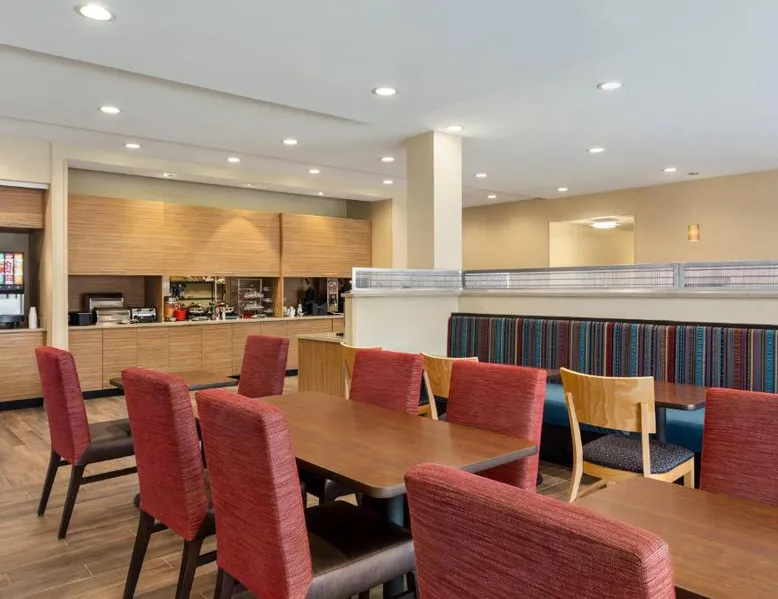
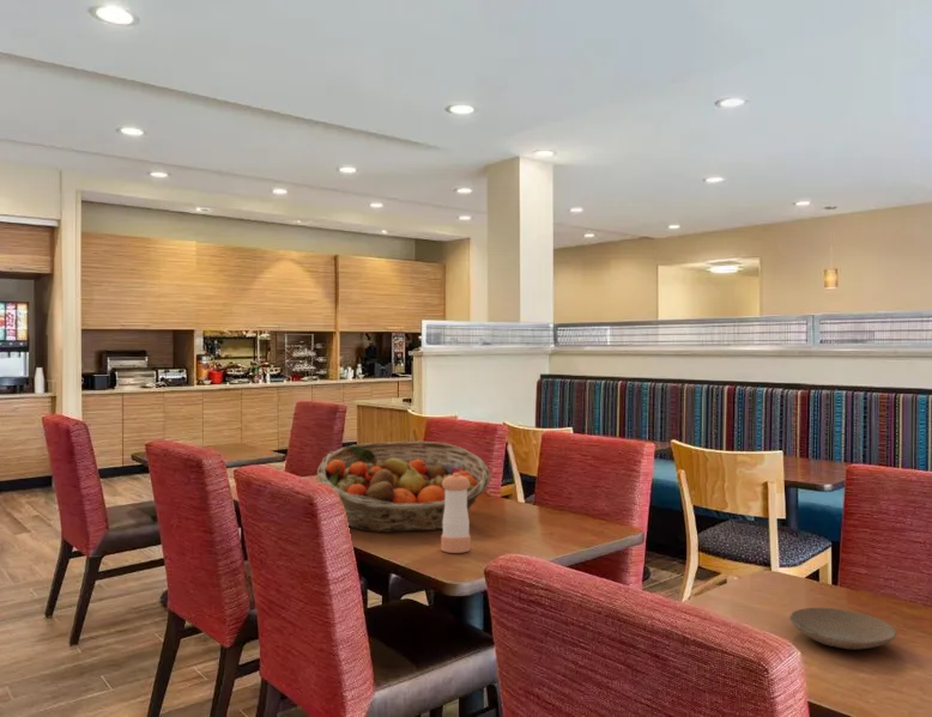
+ plate (841, 631)
+ pepper shaker (455, 510)
+ fruit basket (404, 484)
